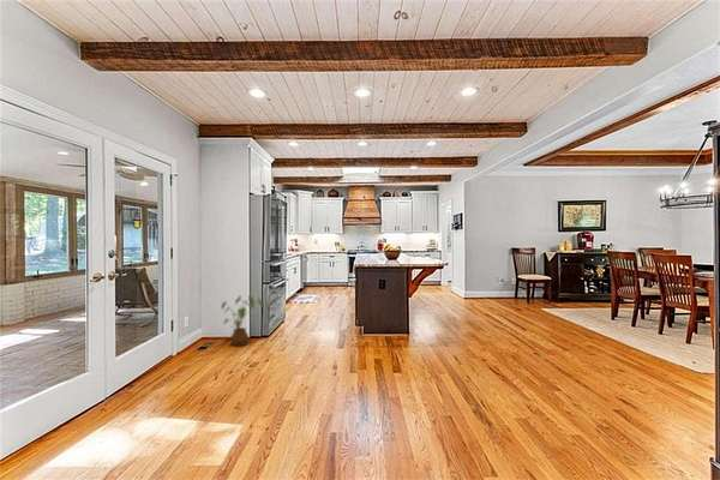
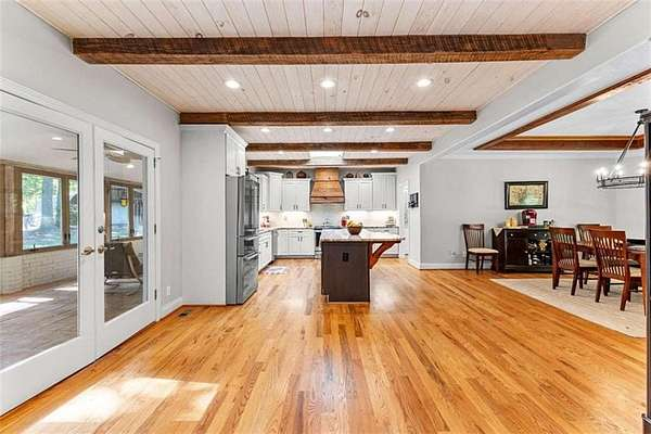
- house plant (241, 320)
